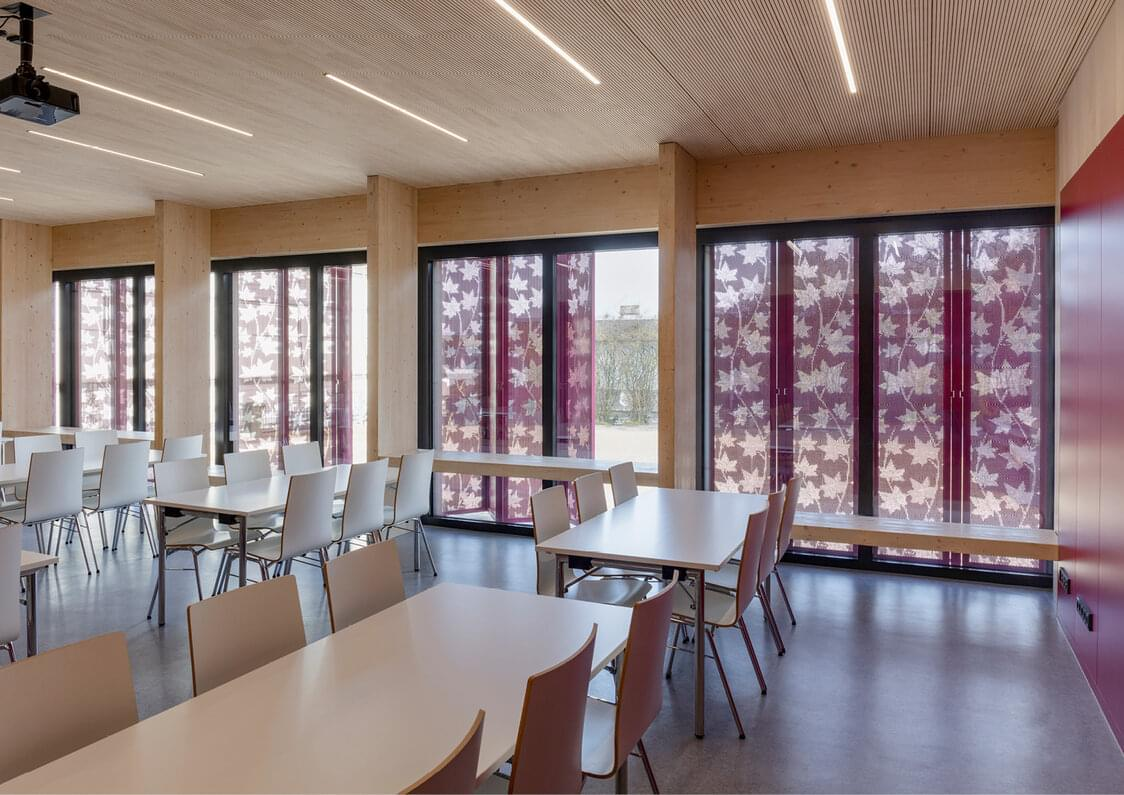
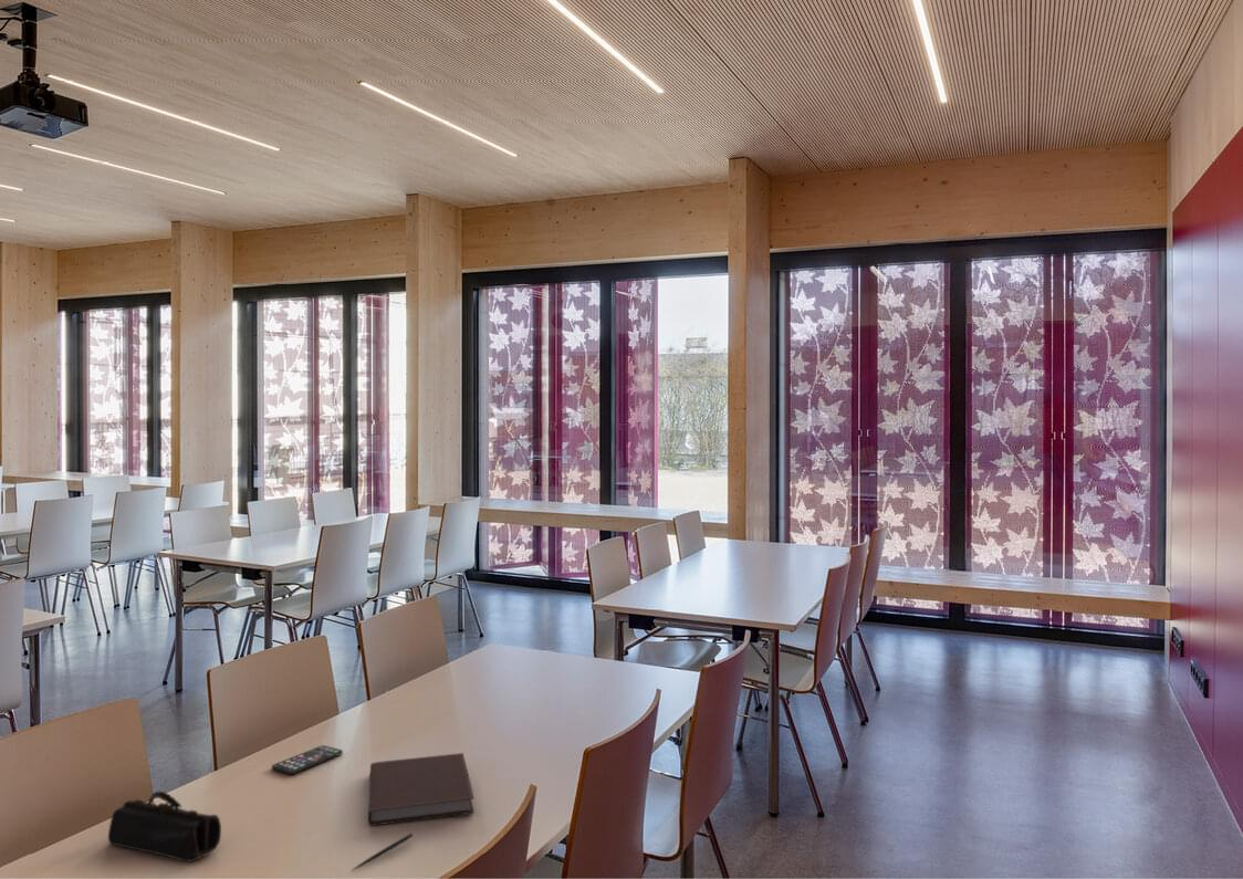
+ notebook (419, 786)
+ pen (382, 851)
+ pencil case (165, 818)
+ smartphone (307, 758)
